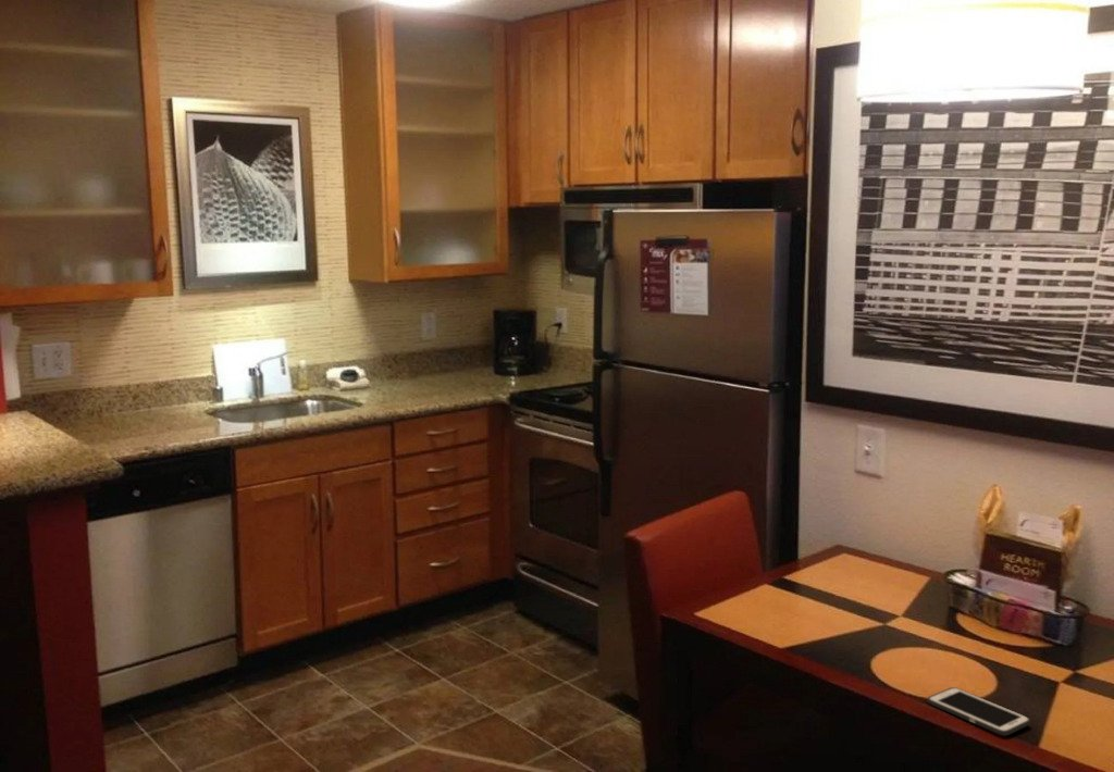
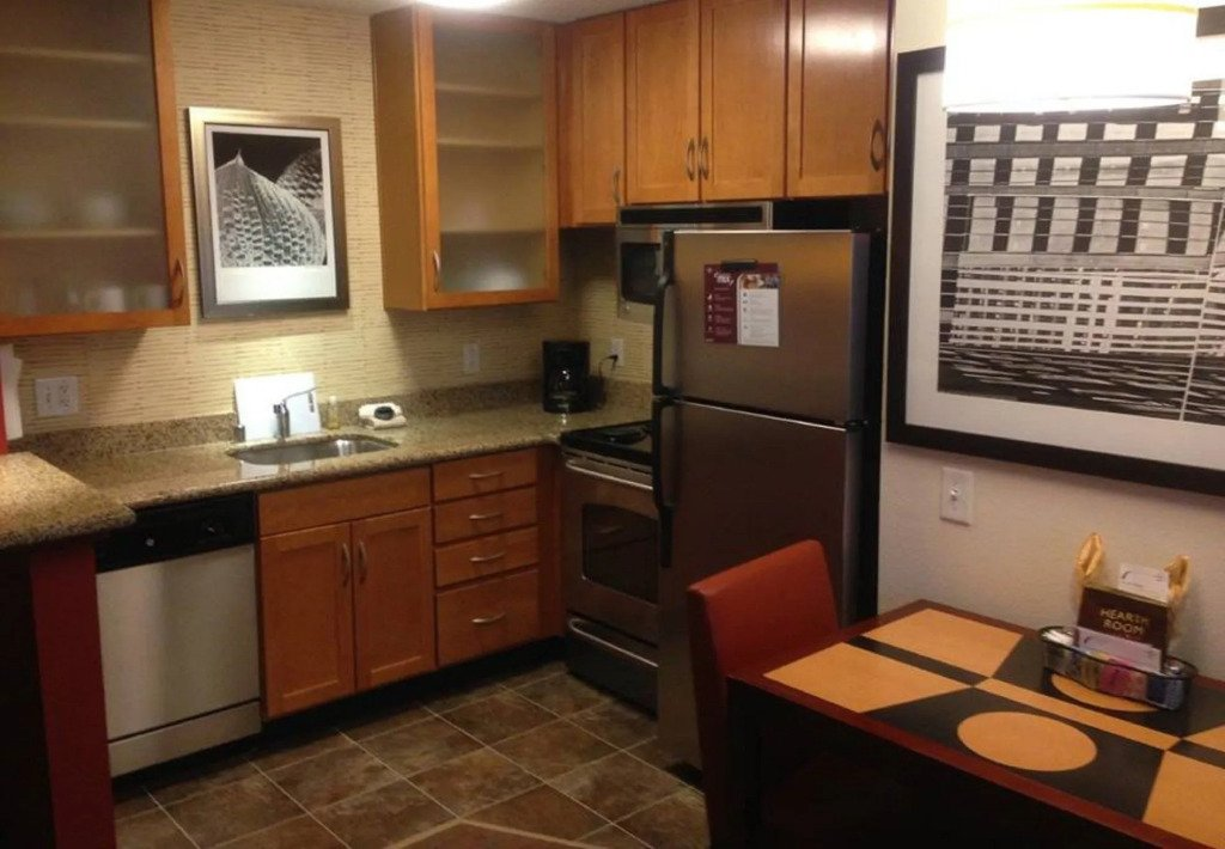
- cell phone (977, 710)
